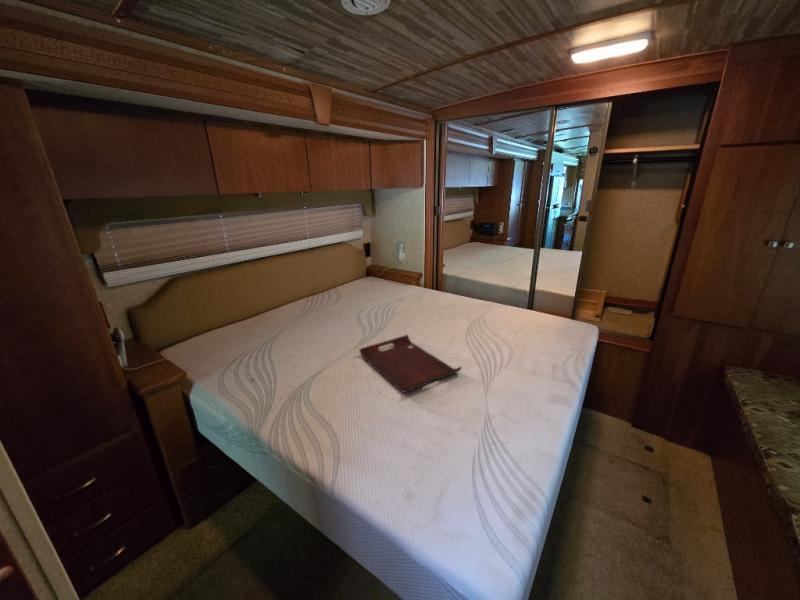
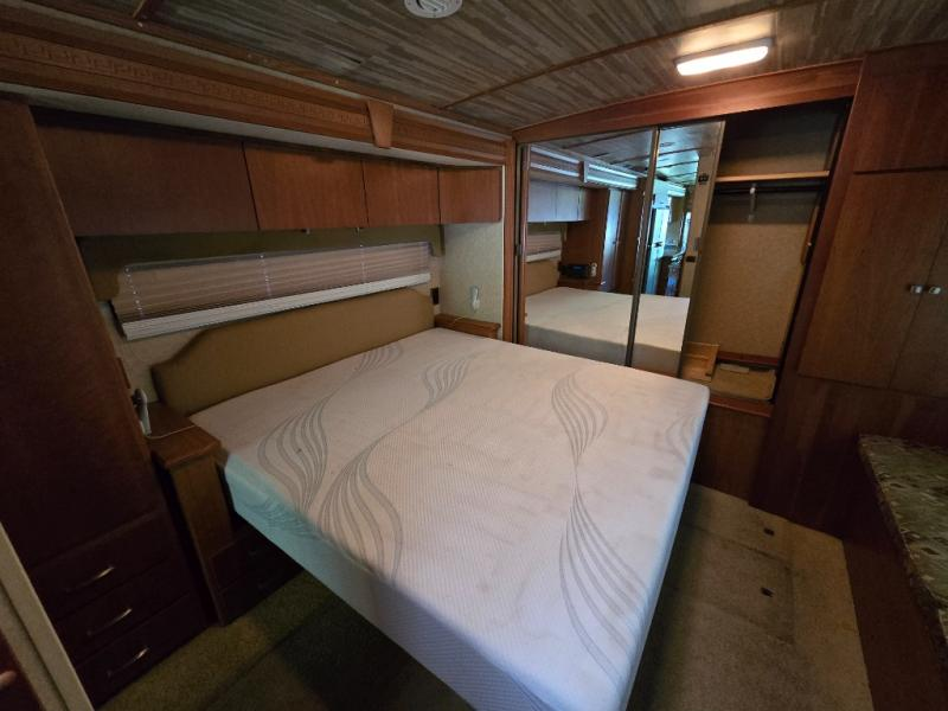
- serving tray (407, 360)
